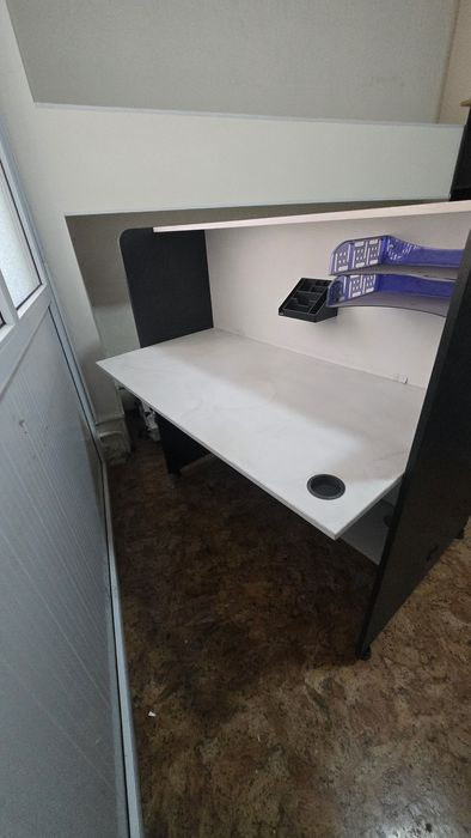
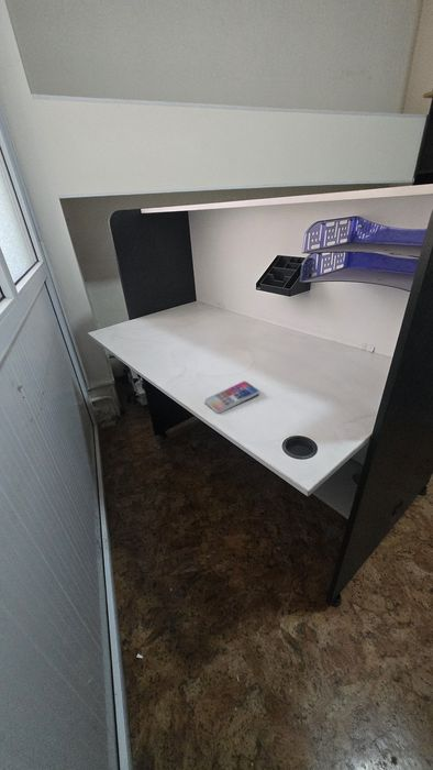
+ smartphone (232, 396)
